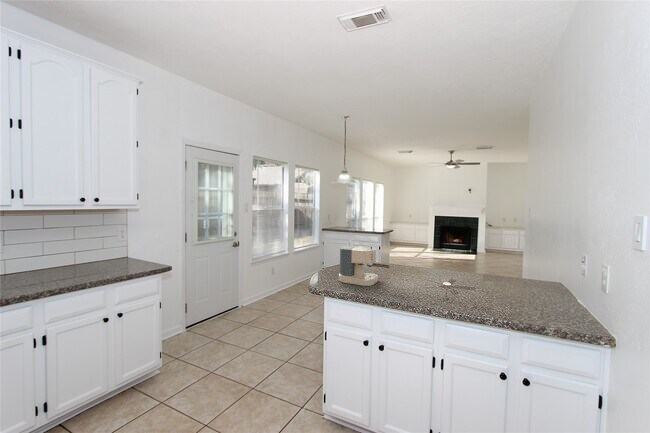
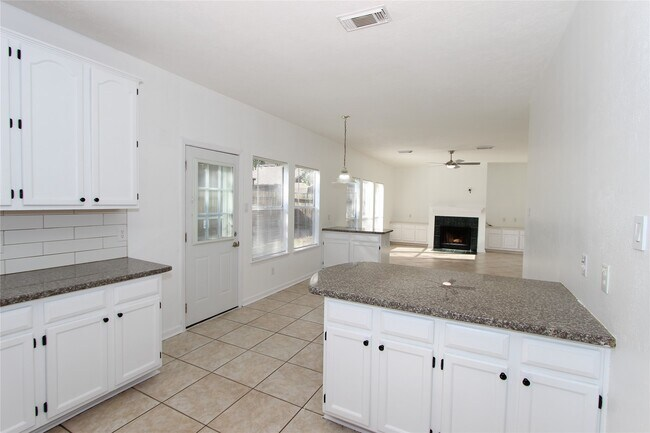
- coffee maker (363, 264)
